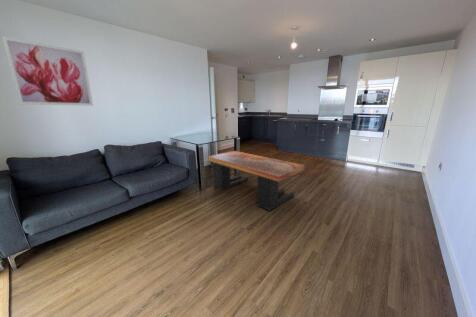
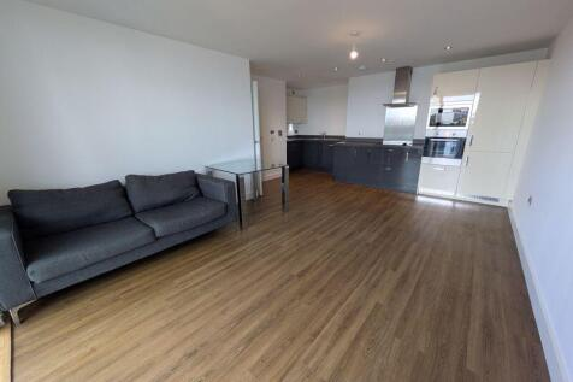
- coffee table (252, 173)
- wall art (53, 76)
